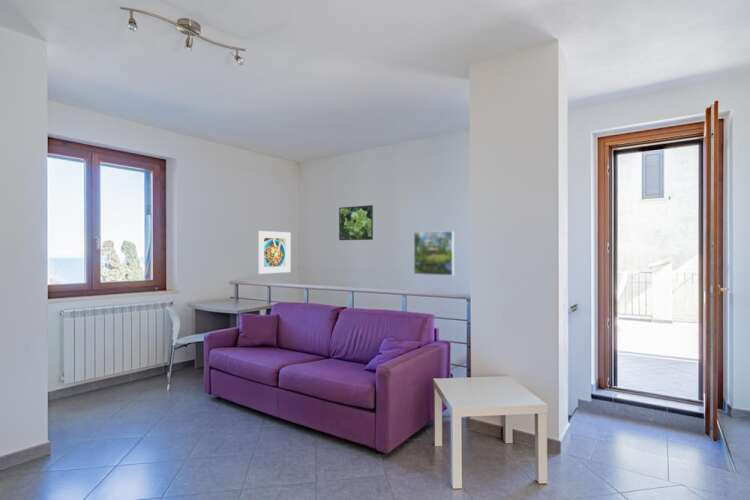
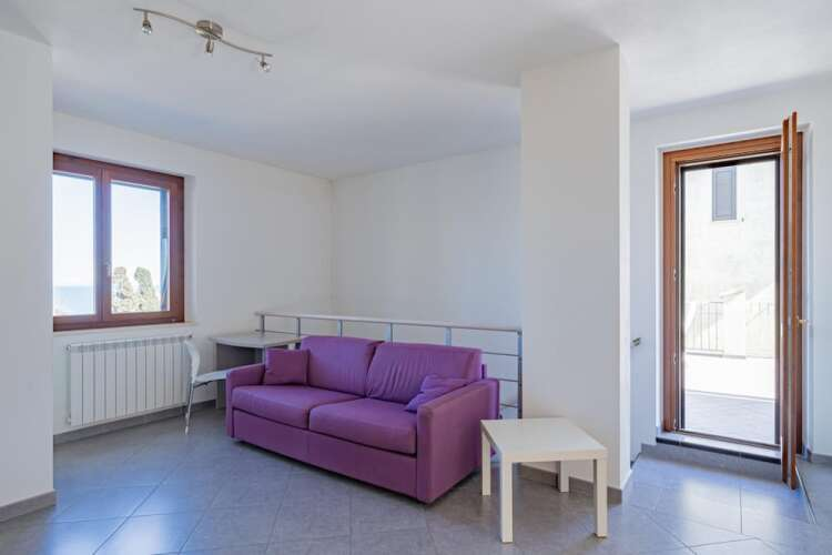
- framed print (274, 252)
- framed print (433, 253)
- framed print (355, 223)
